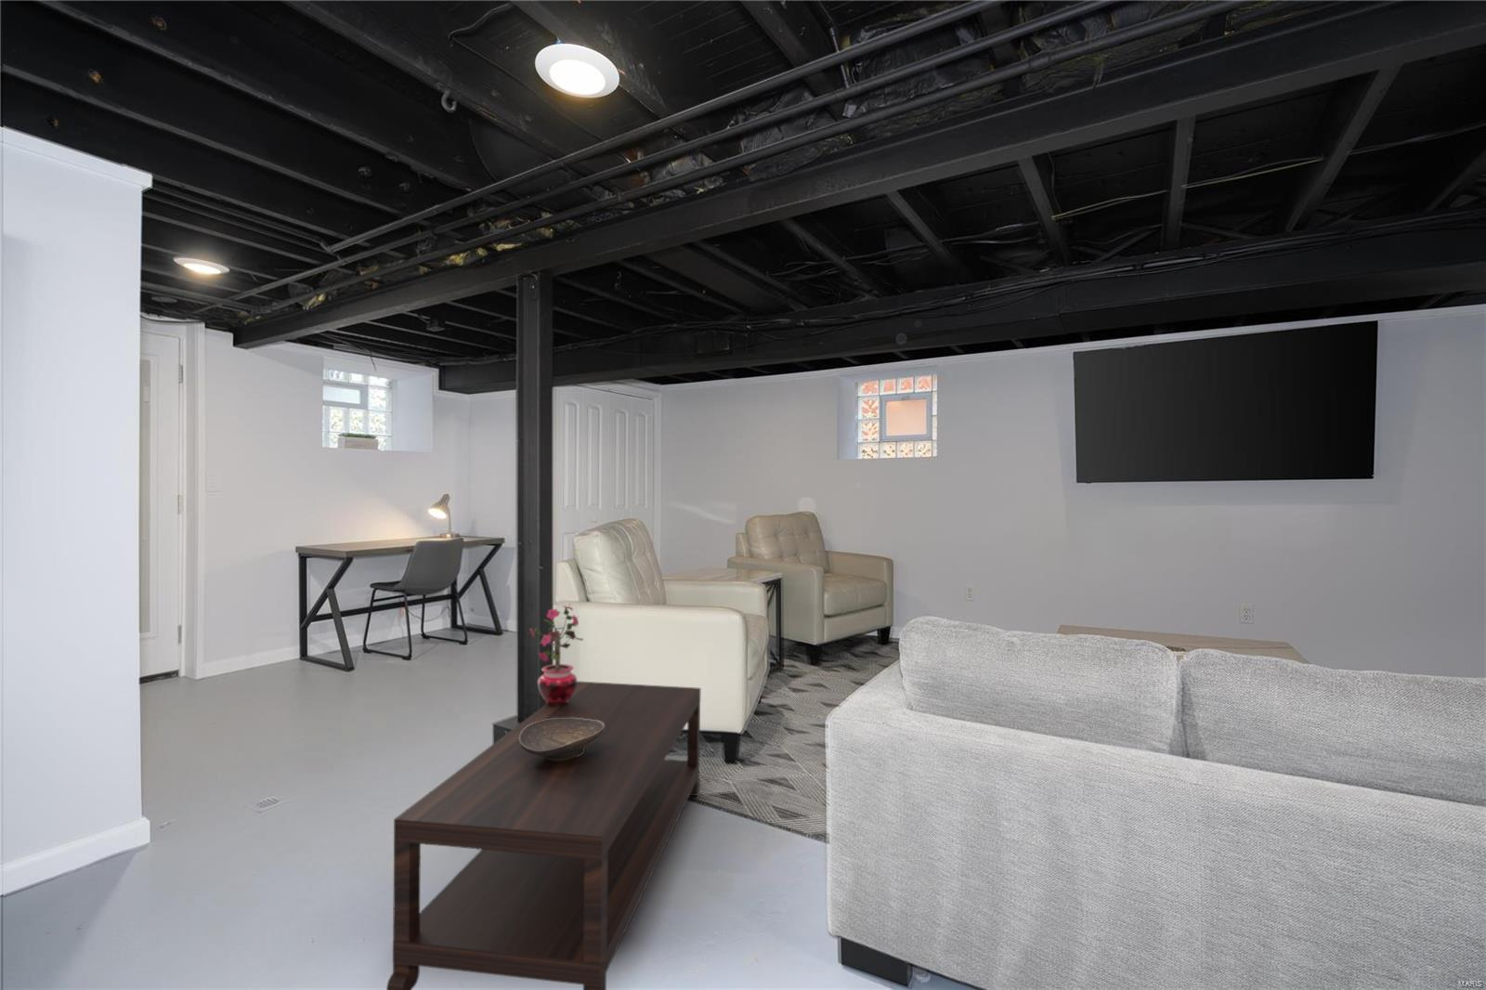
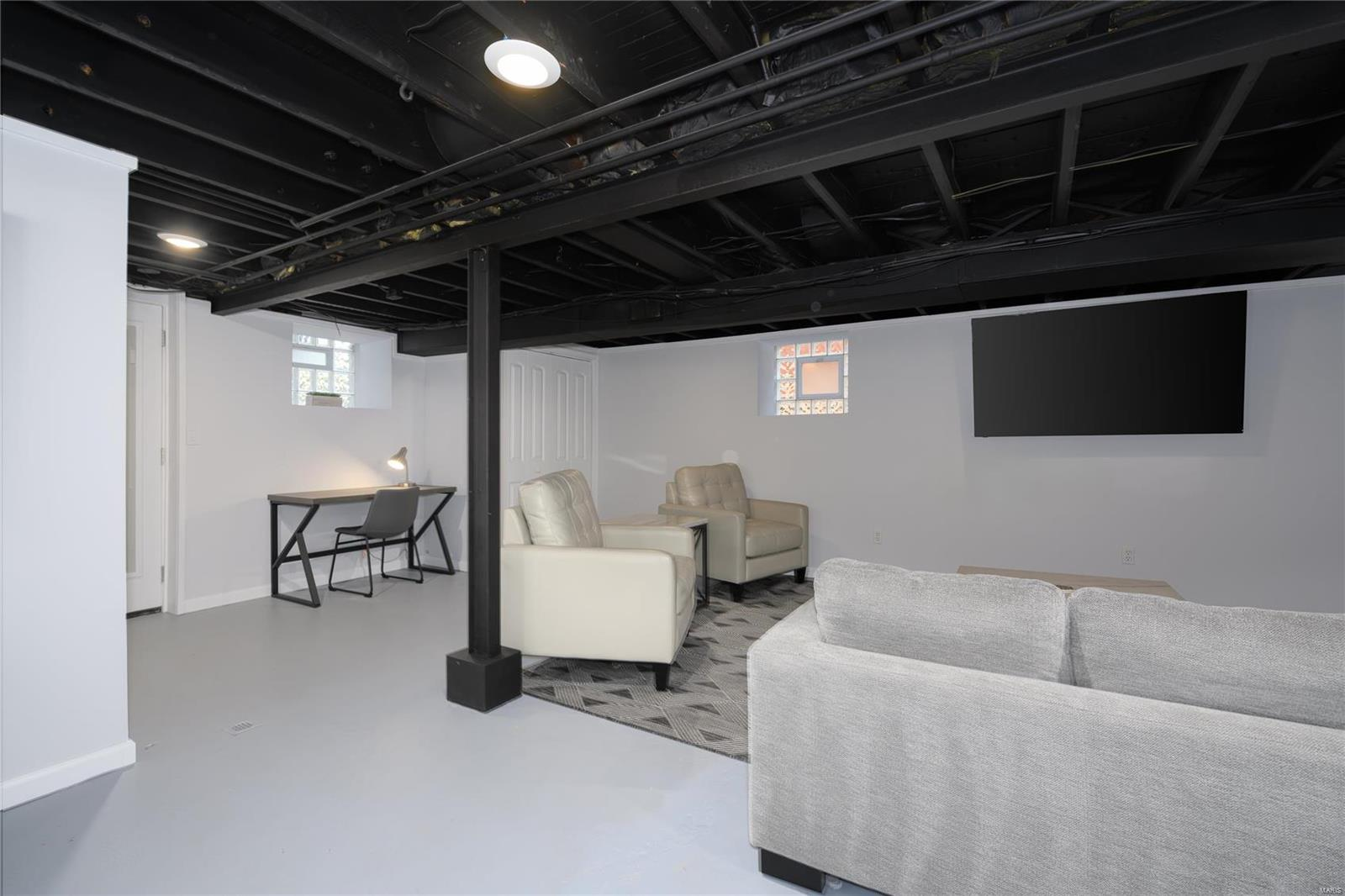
- coffee table (584, 802)
- decorative bowl (561, 739)
- potted plant (559, 654)
